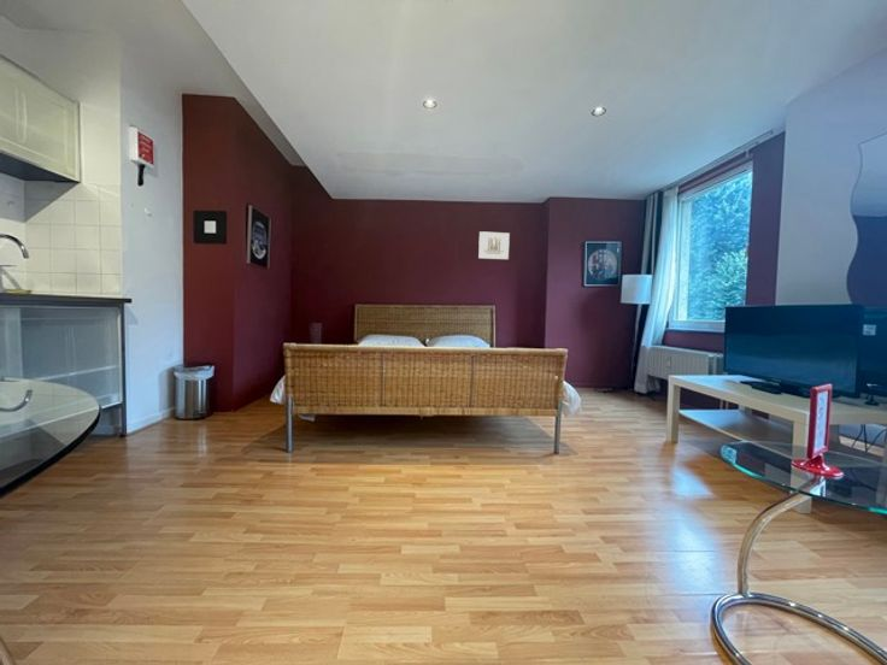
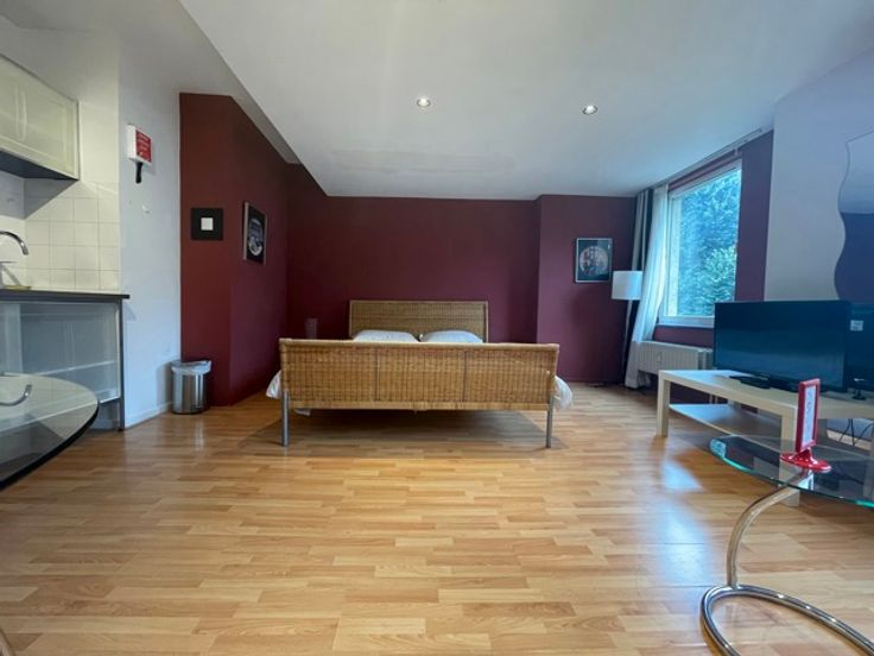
- wall art (493, 246)
